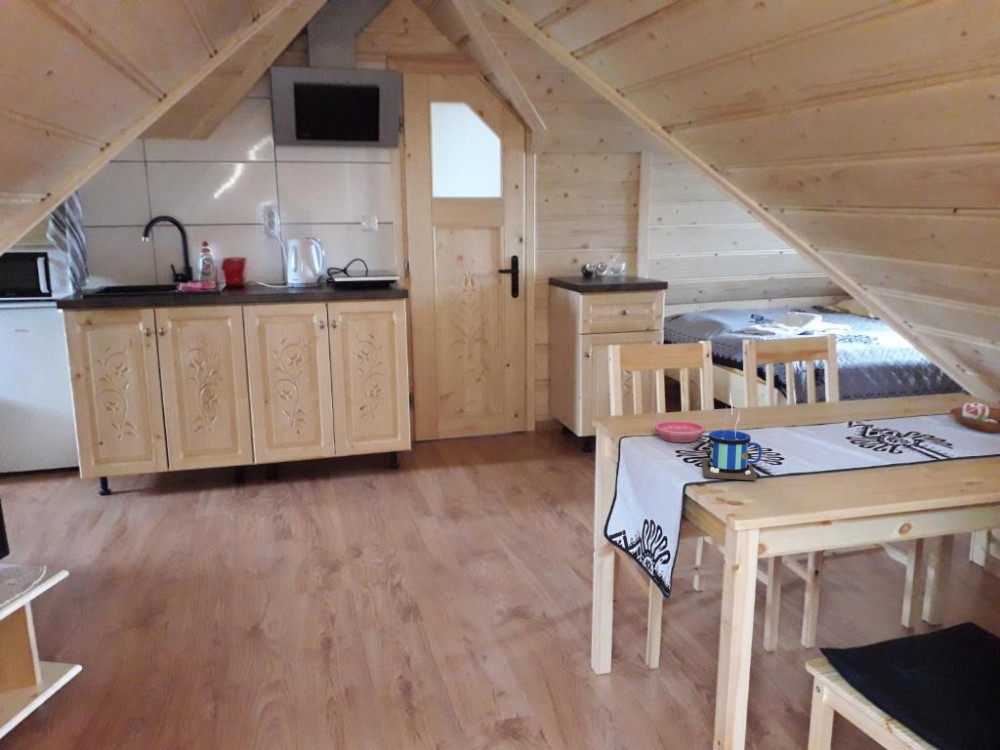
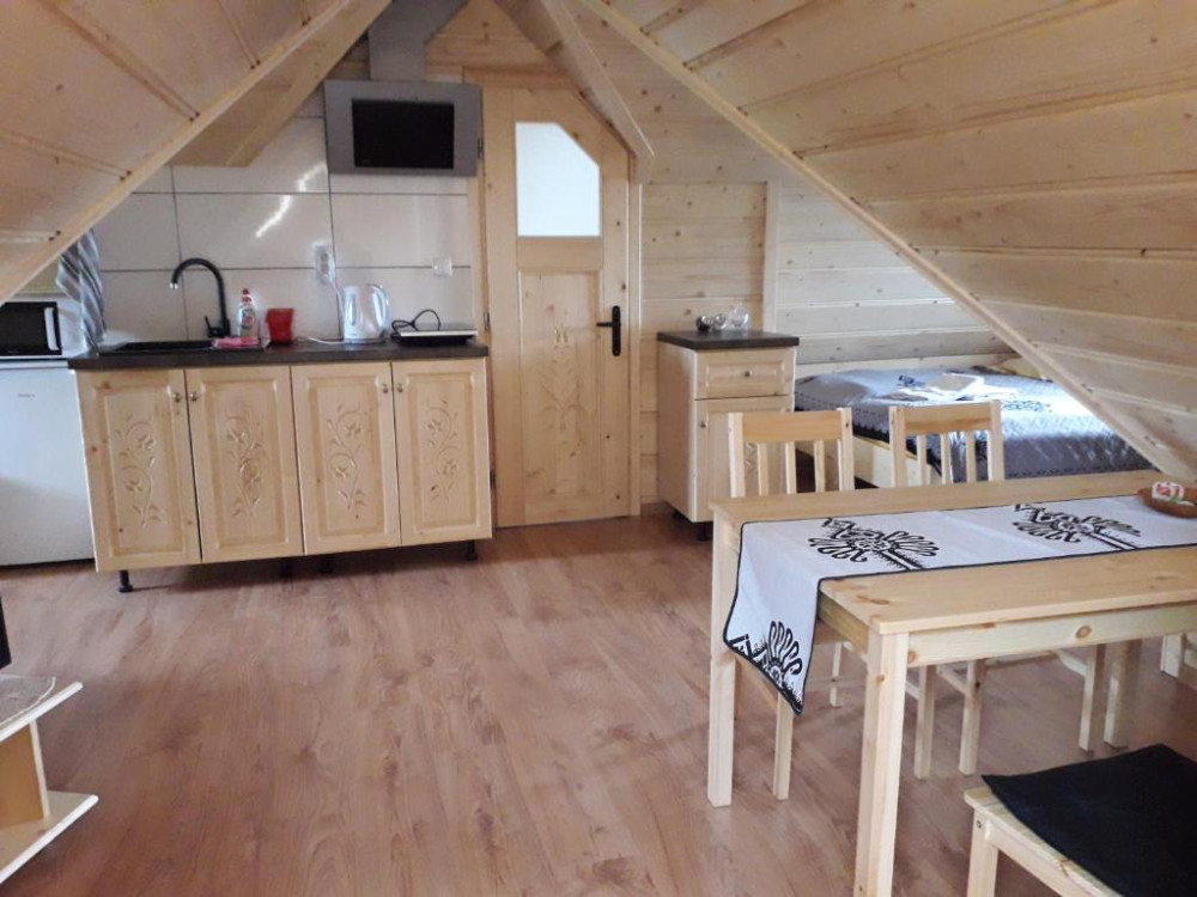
- saucer (679, 431)
- mug (733, 431)
